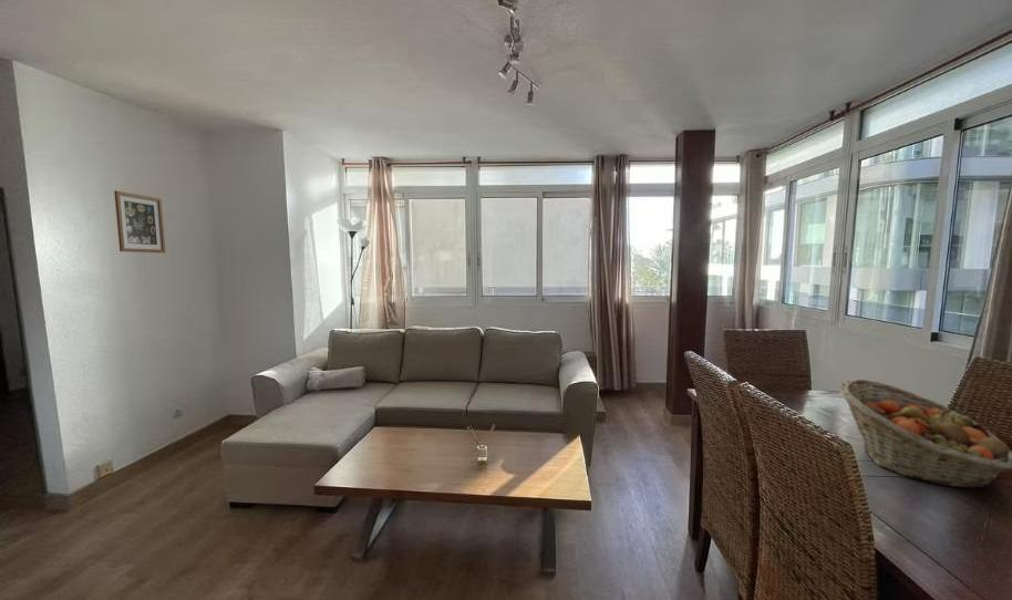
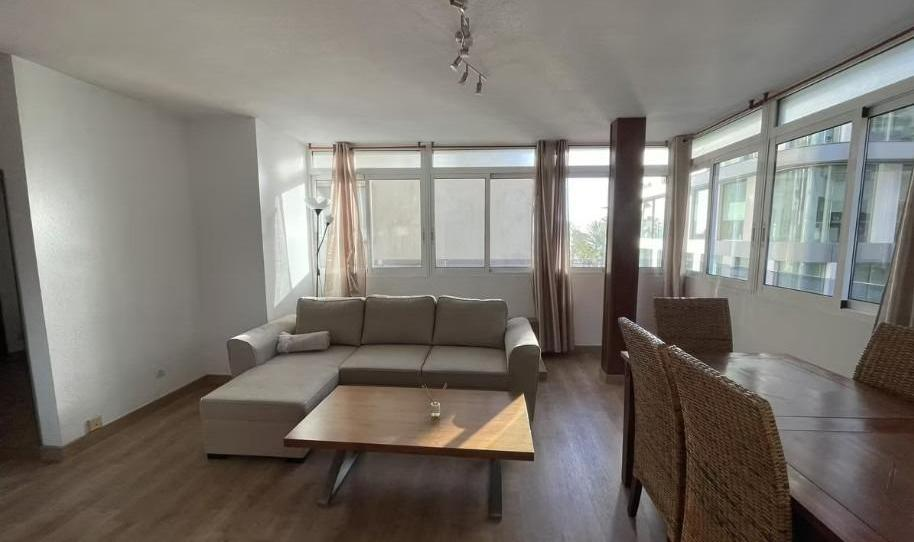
- wall art (141, 224)
- fruit basket (917, 427)
